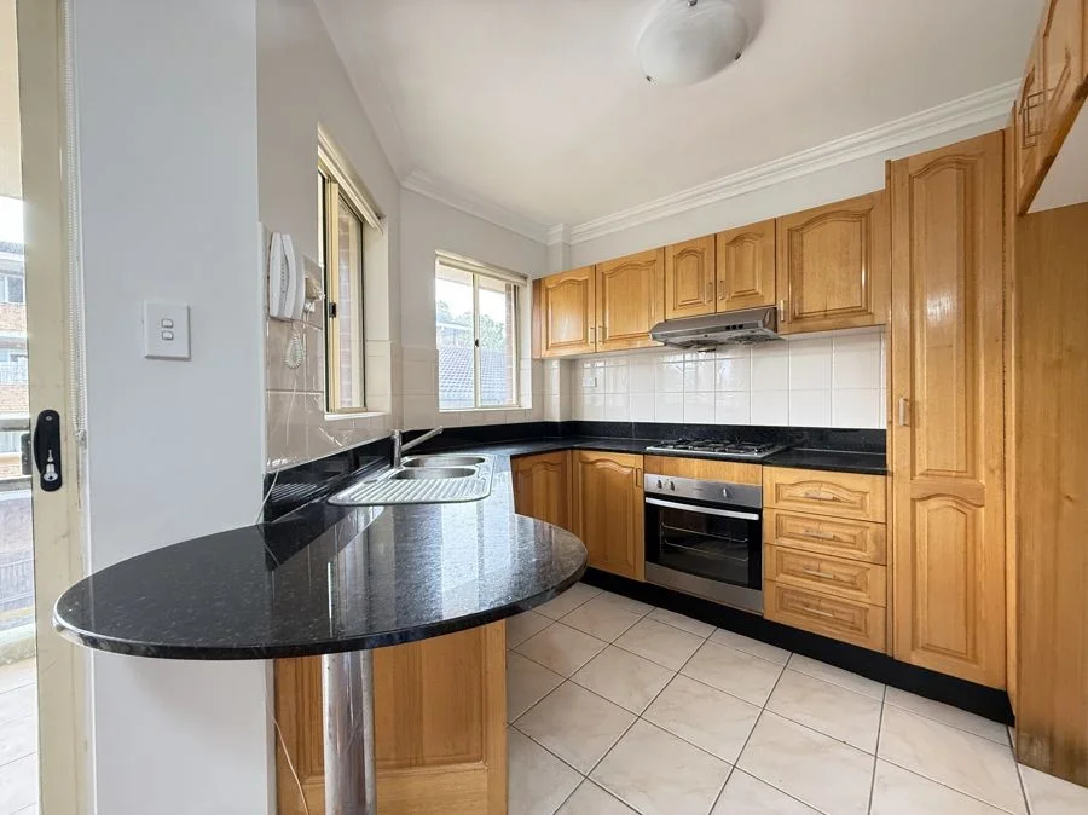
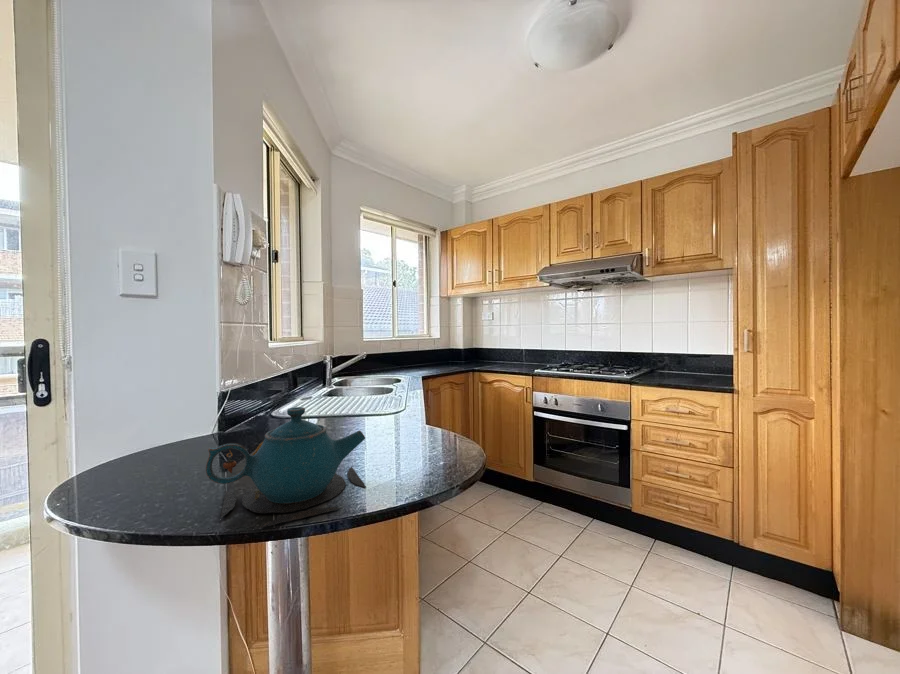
+ teapot (292, 449)
